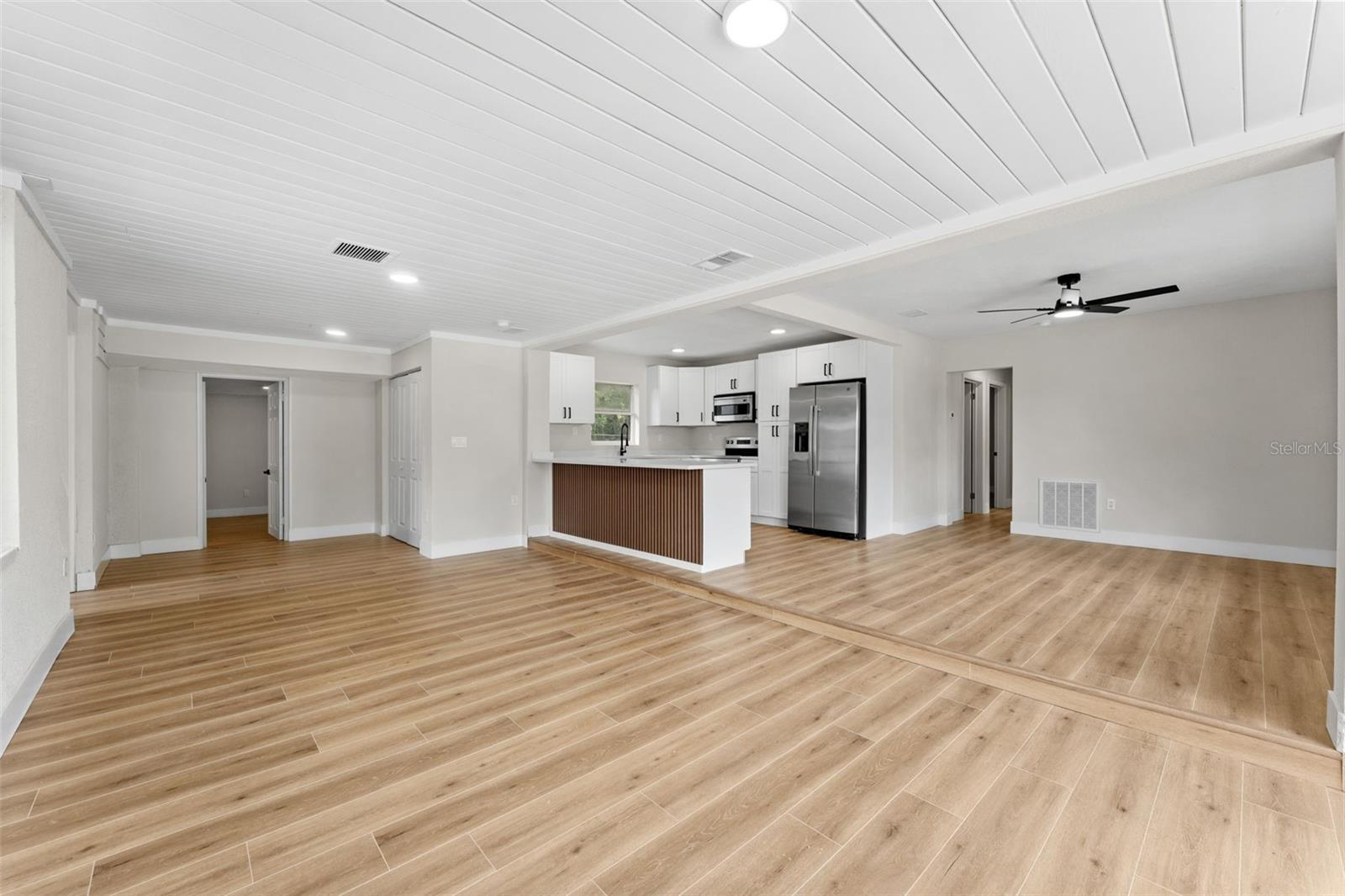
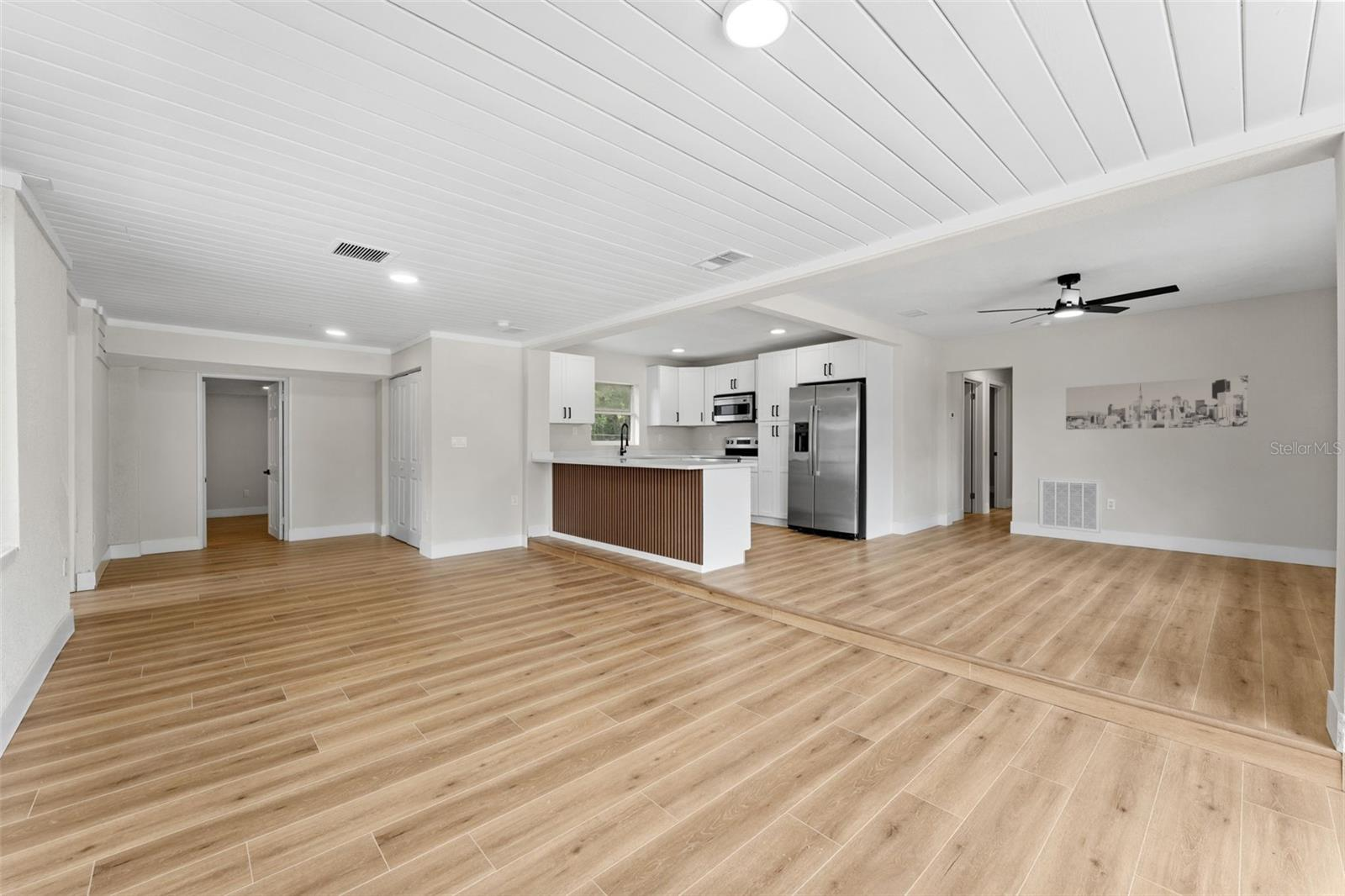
+ wall art (1147, 405)
